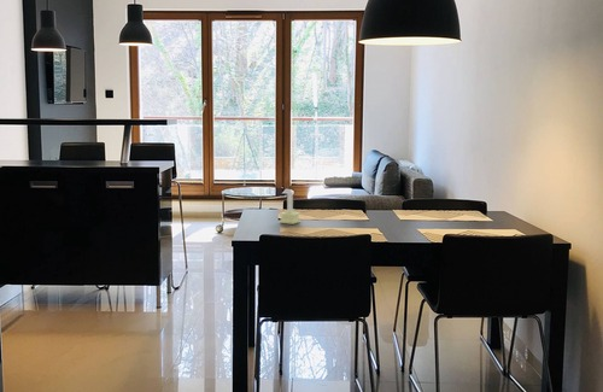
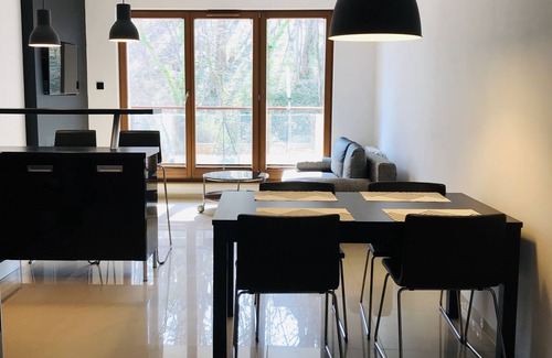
- candle (289, 205)
